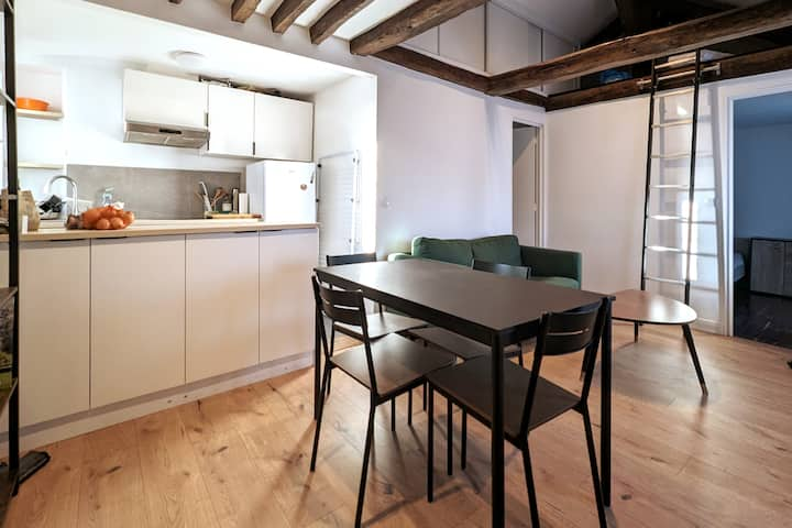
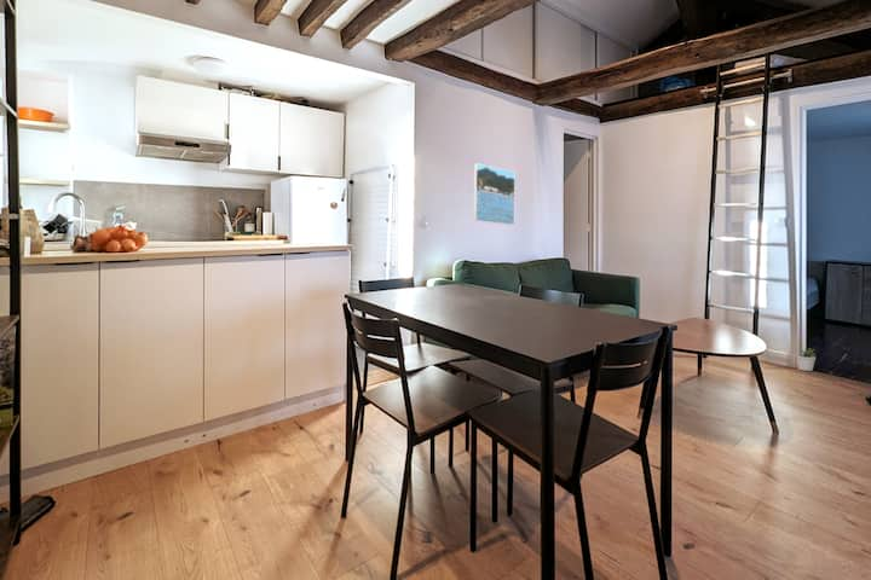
+ potted plant (806, 358)
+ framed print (495, 195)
